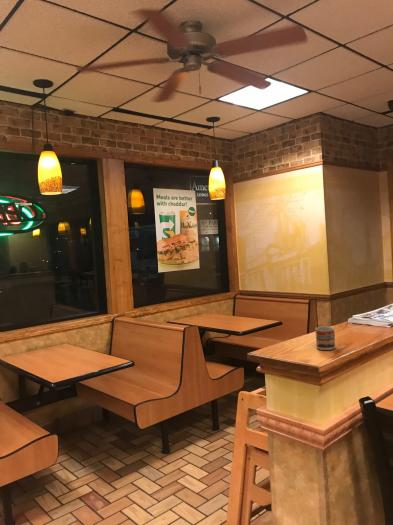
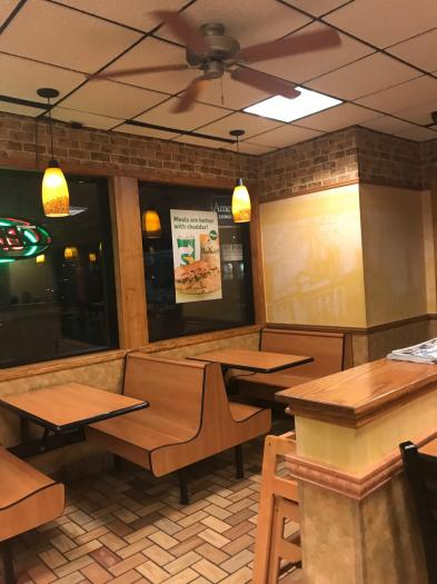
- cup (326, 337)
